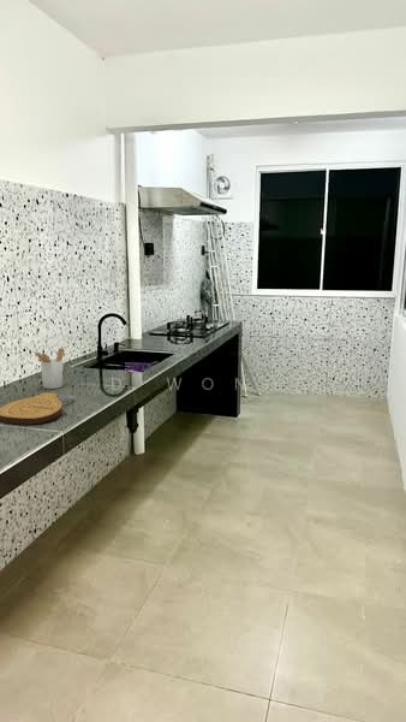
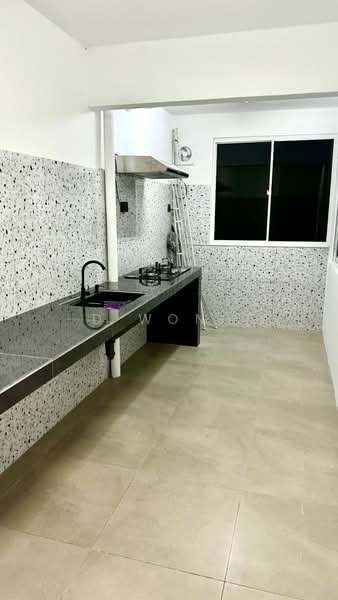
- utensil holder (48, 367)
- key chain (42, 403)
